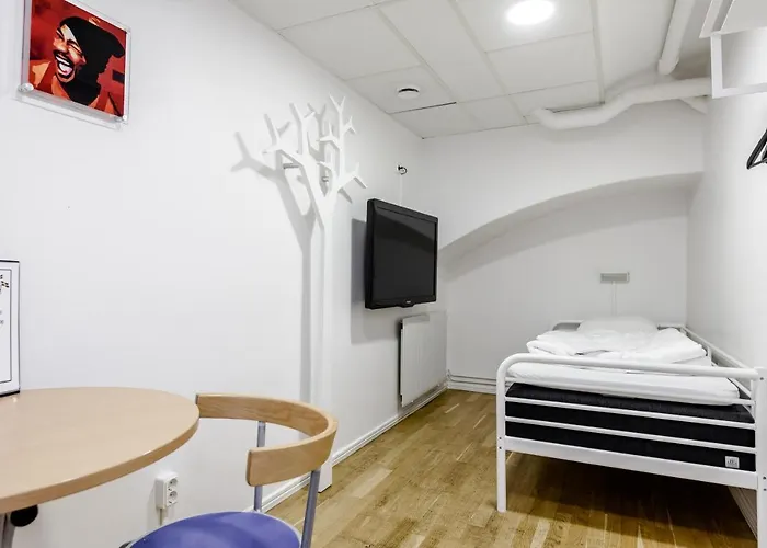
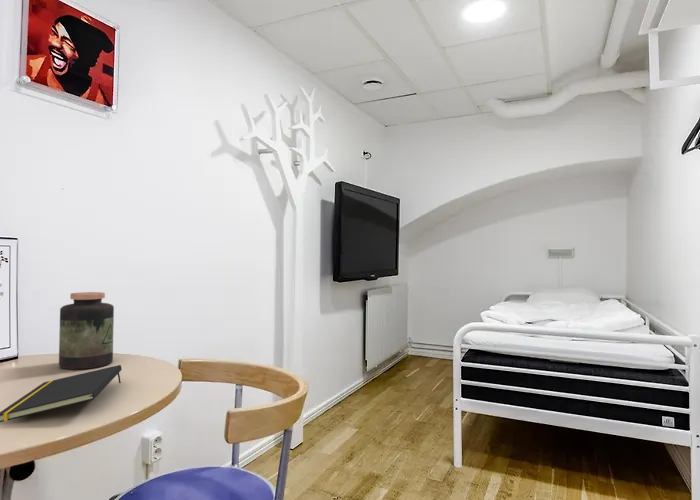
+ jar (87, 328)
+ notepad (66, 390)
